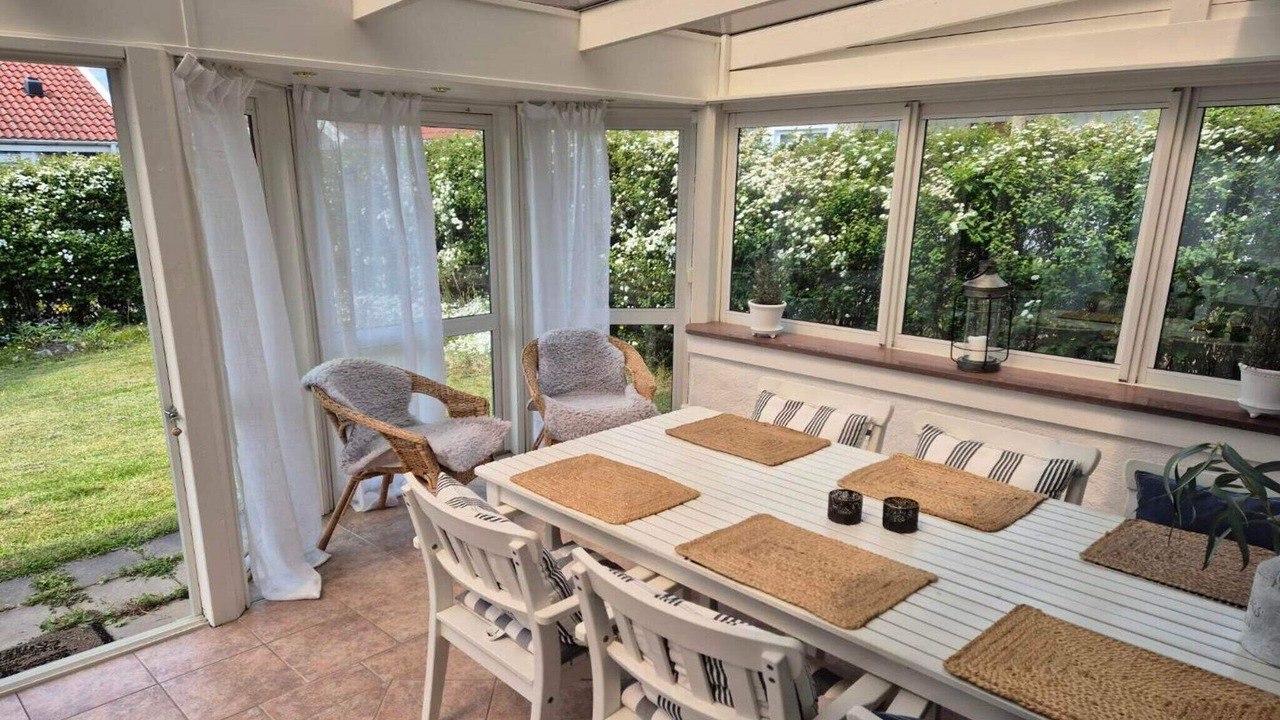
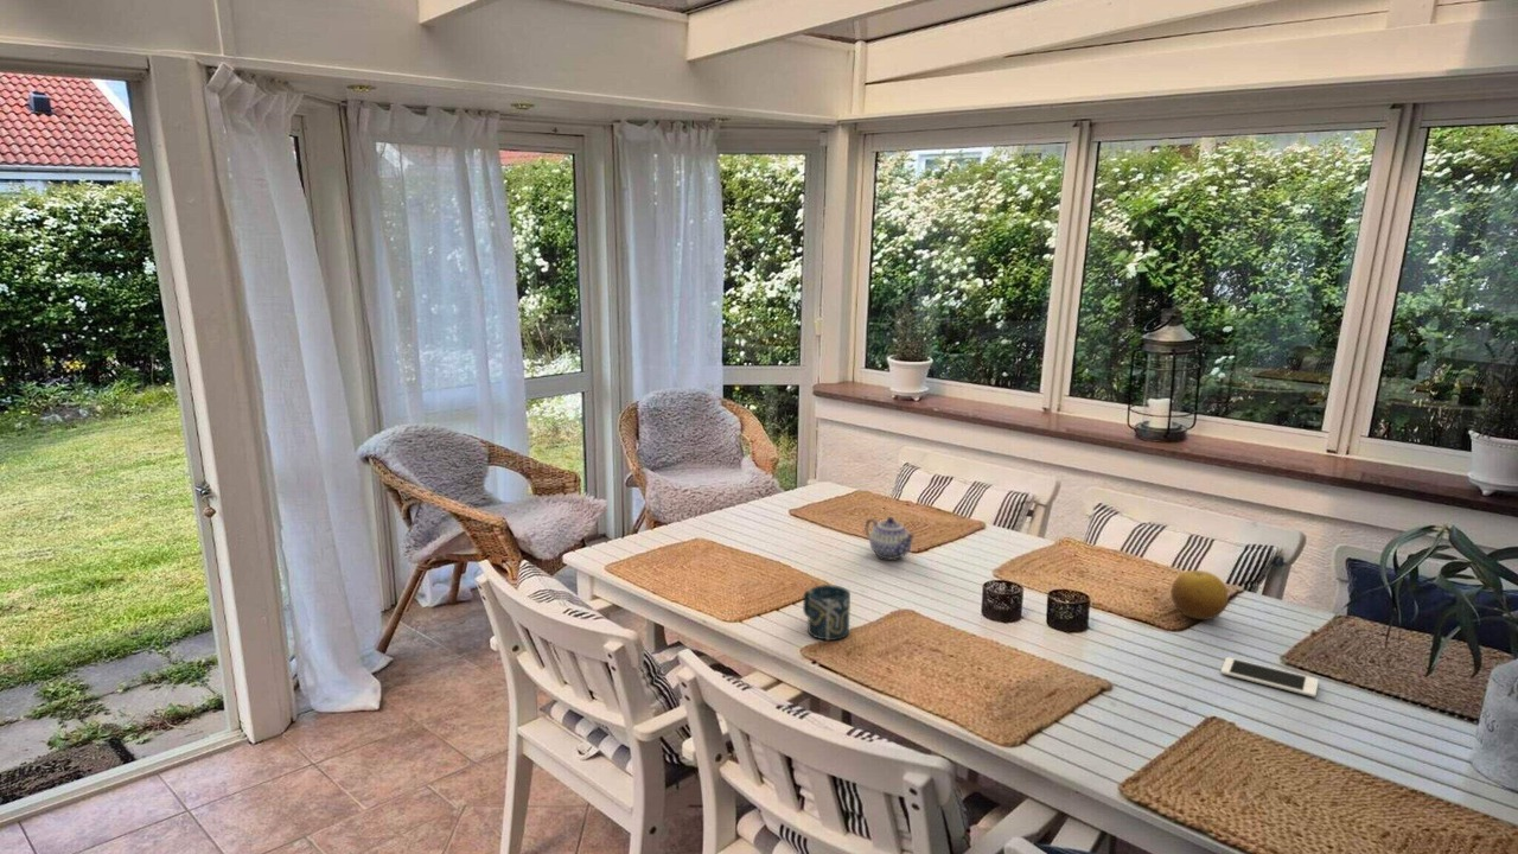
+ fruit (1199, 594)
+ teapot (889, 536)
+ cup (824, 610)
+ cell phone (1269, 676)
